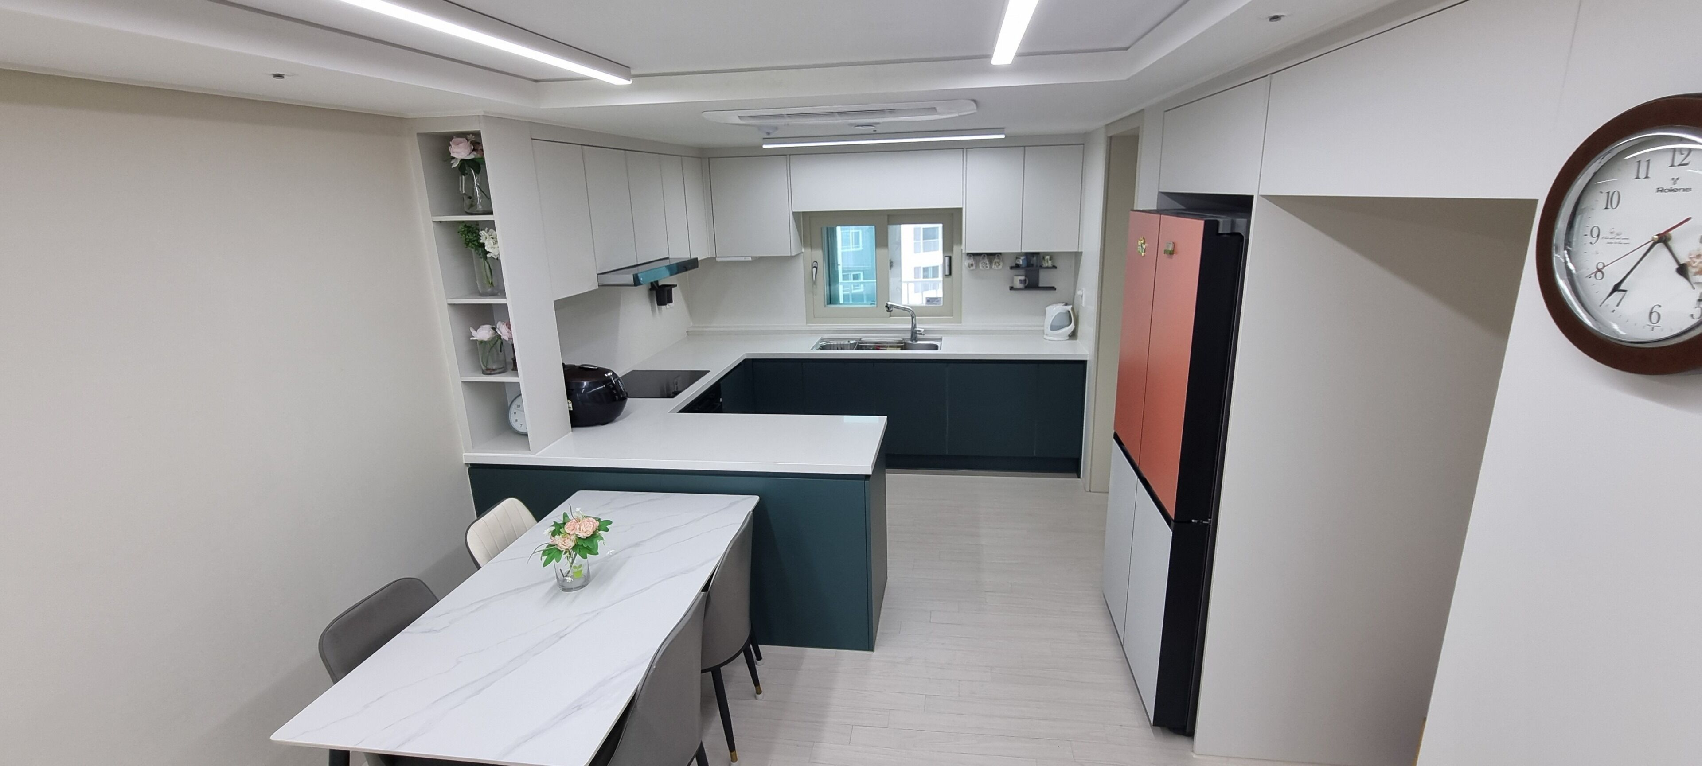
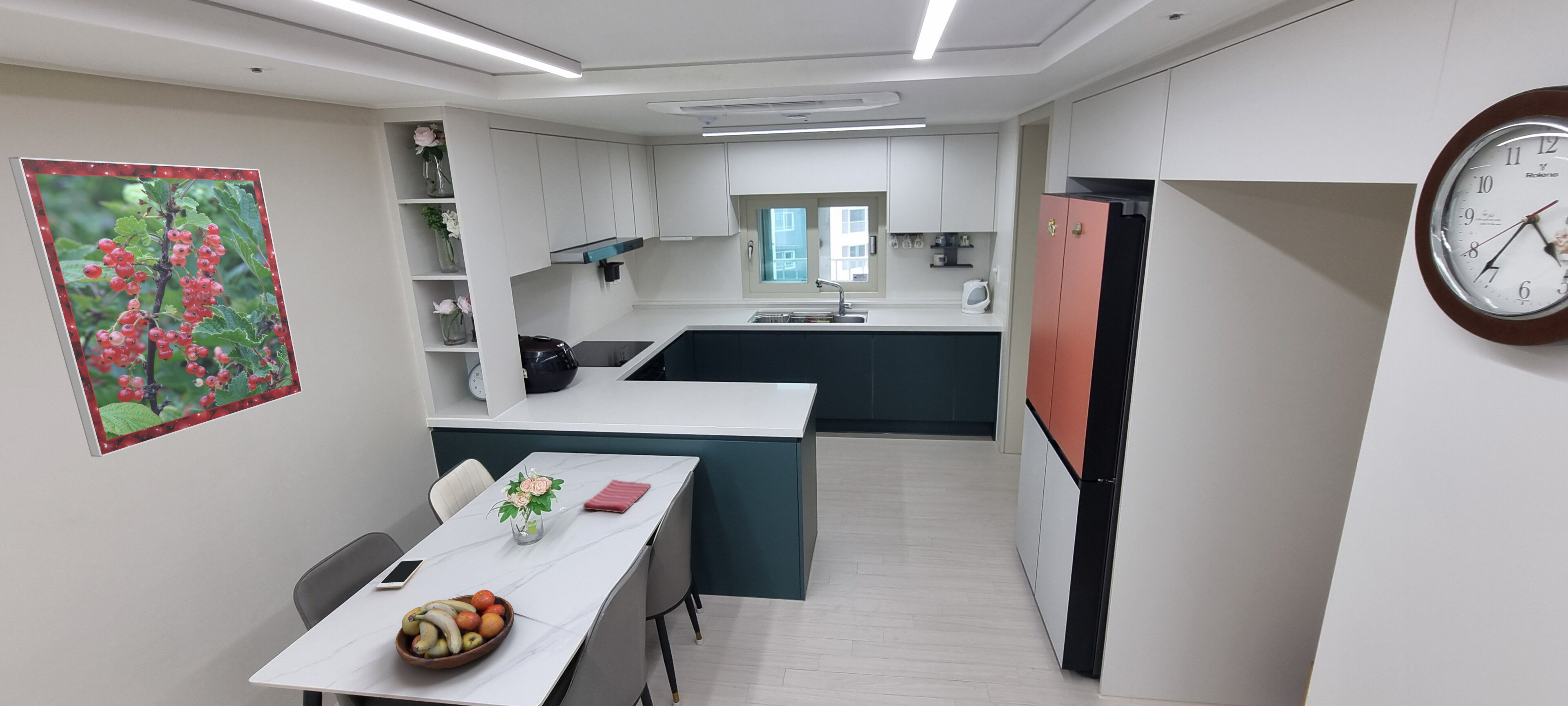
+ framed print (184, 297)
+ fruit bowl (456, 621)
+ dish towel (617, 495)
+ cell phone (402, 572)
